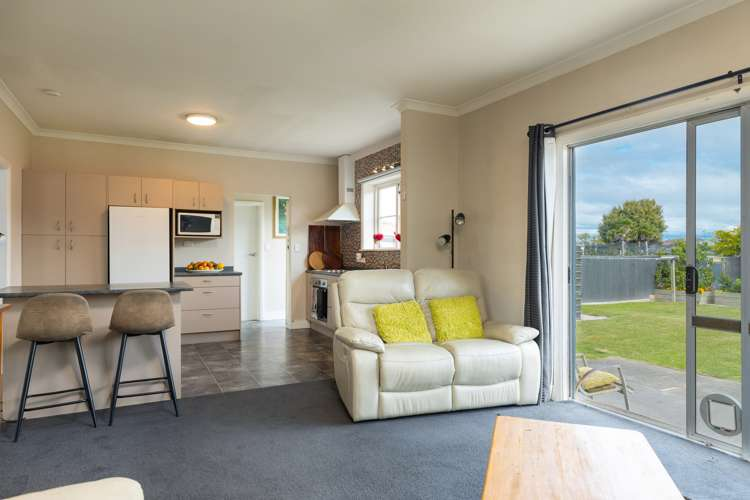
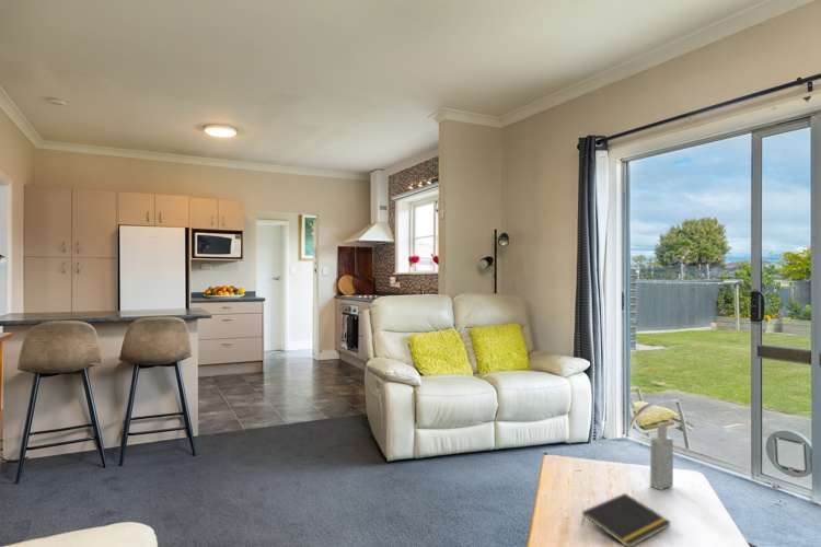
+ notepad (626, 517)
+ bottle (661, 453)
